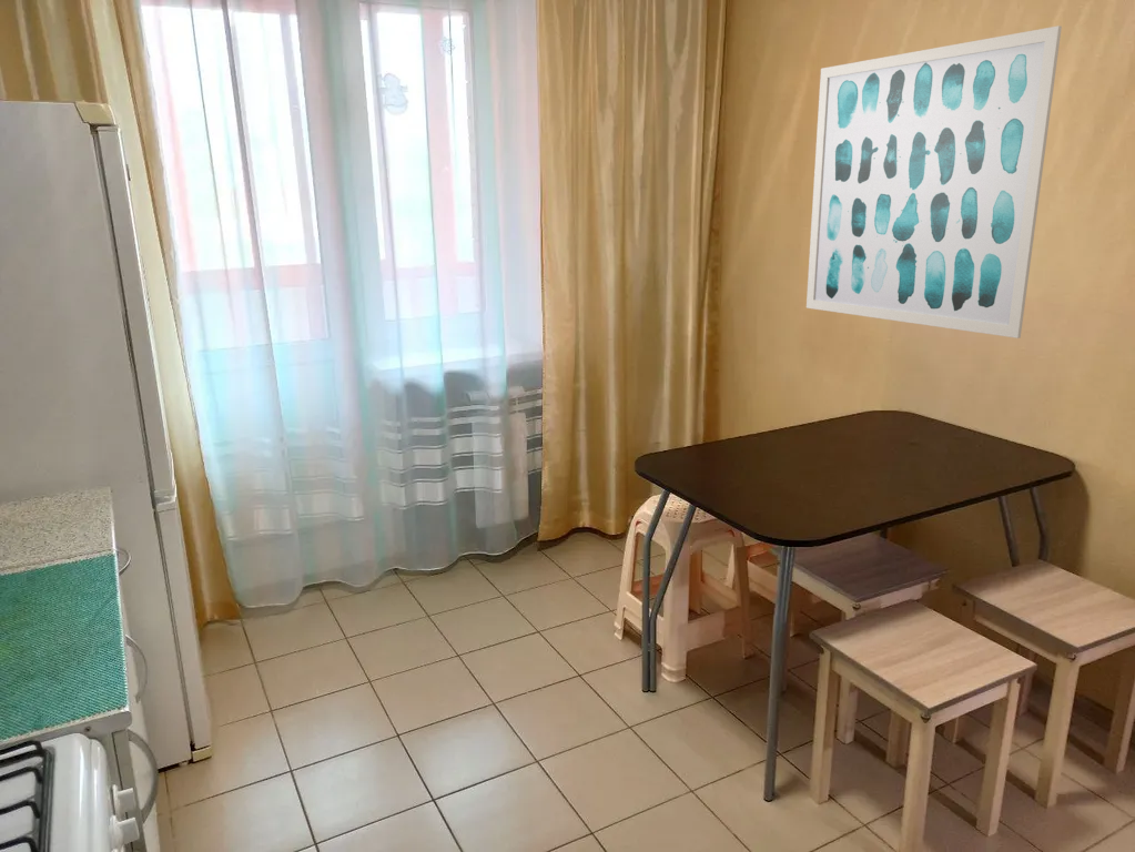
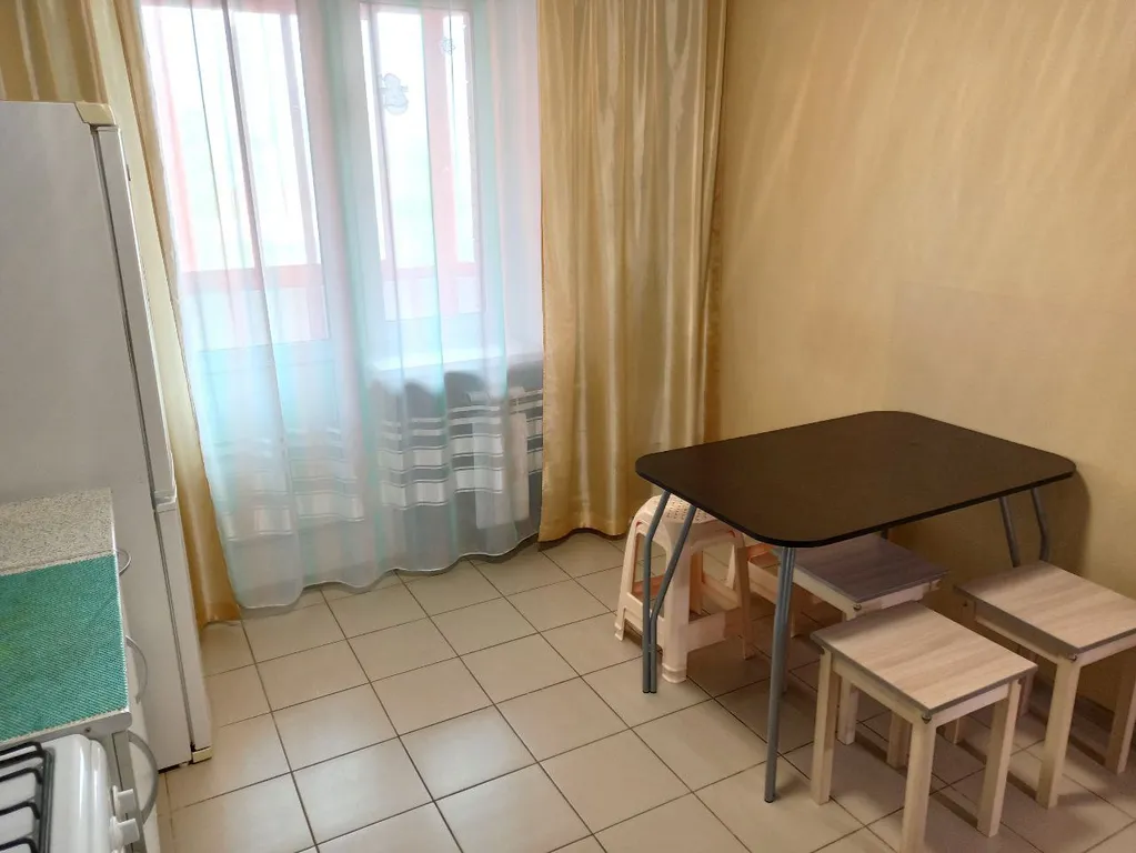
- wall art (911, 191)
